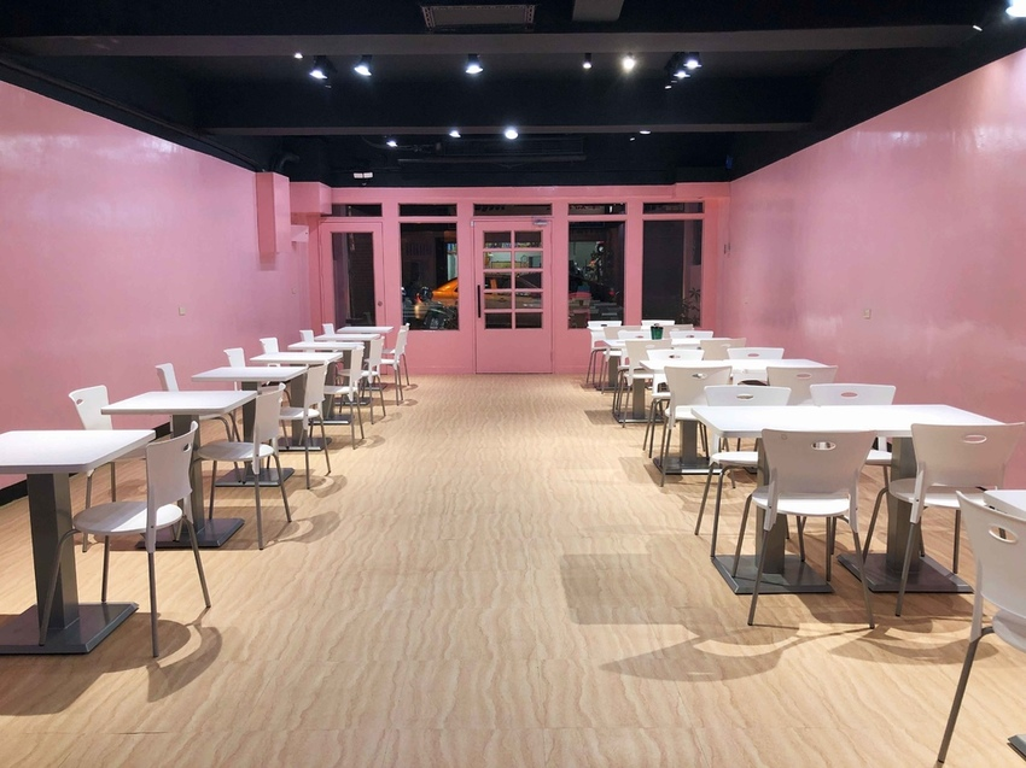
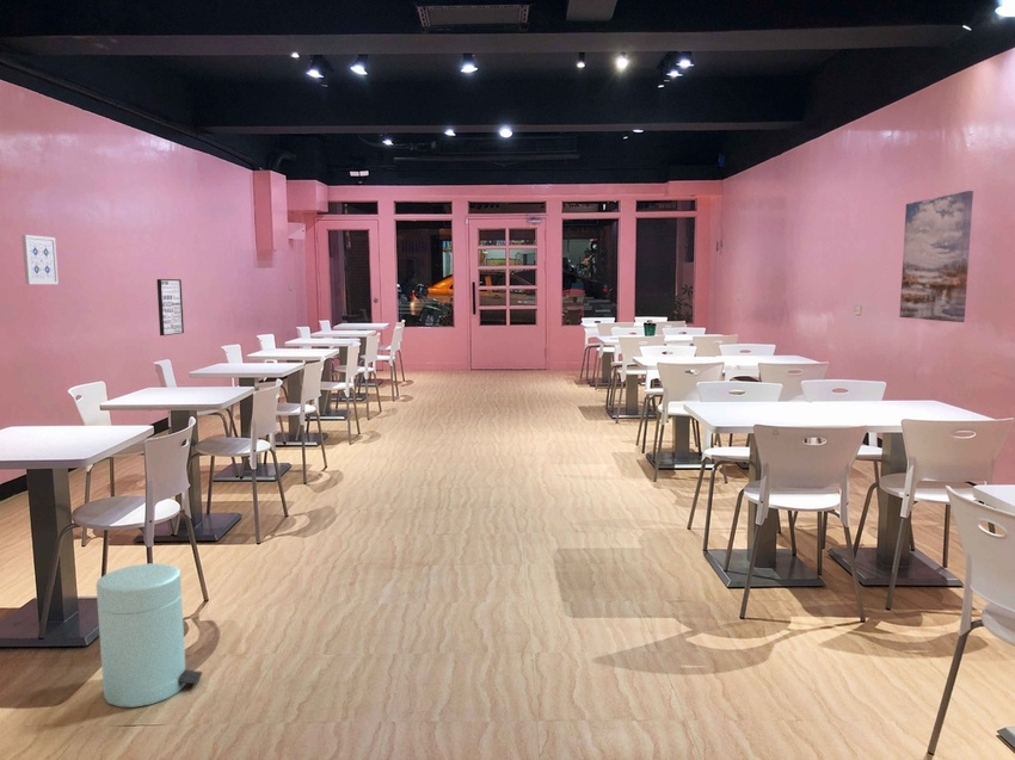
+ wall art (41, 260)
+ wall art (171, 307)
+ wall art (933, 259)
+ trash can (149, 630)
